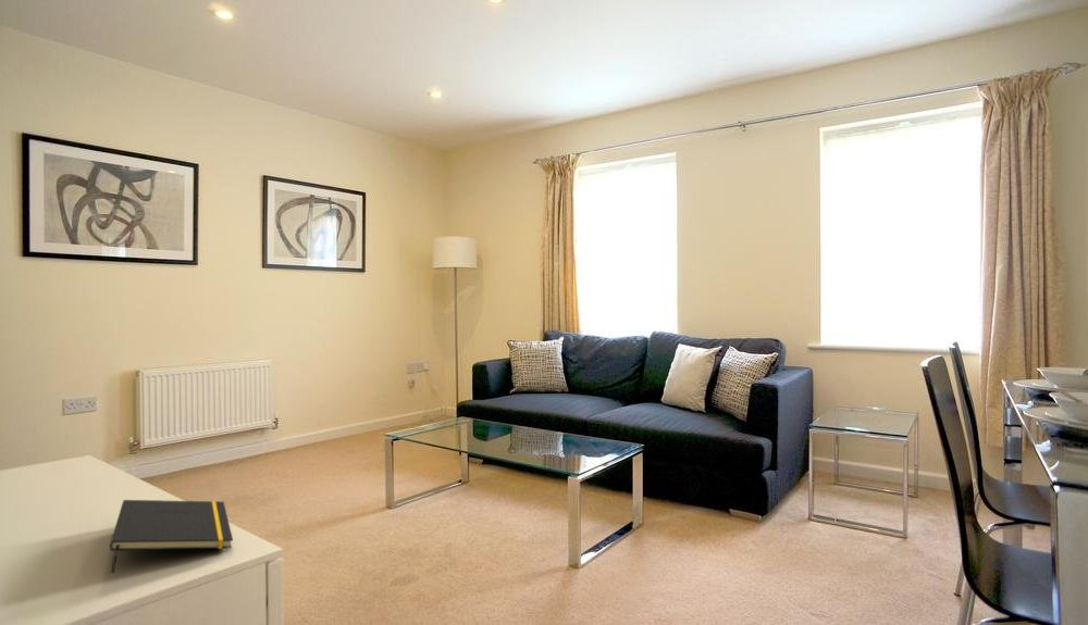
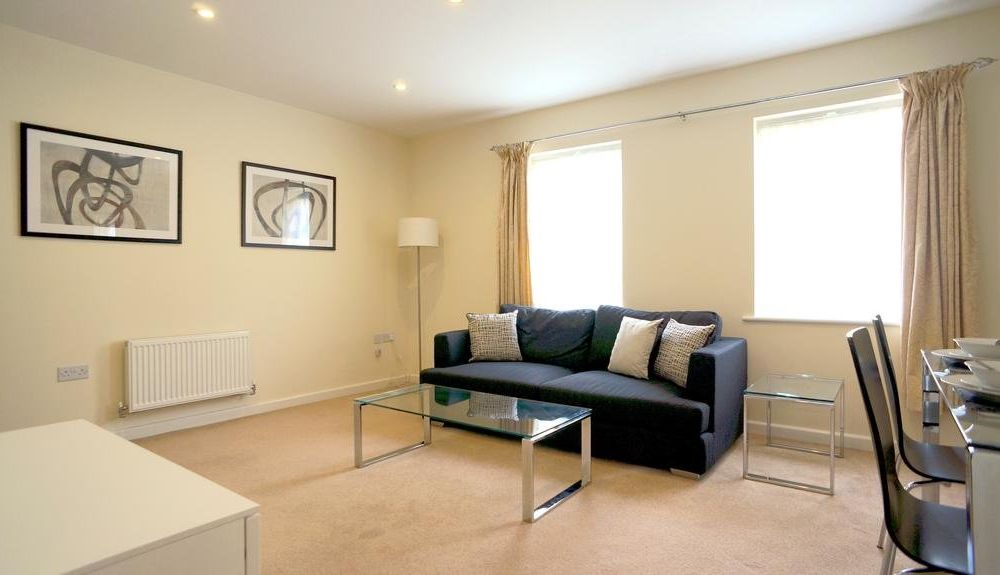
- notepad (174, 522)
